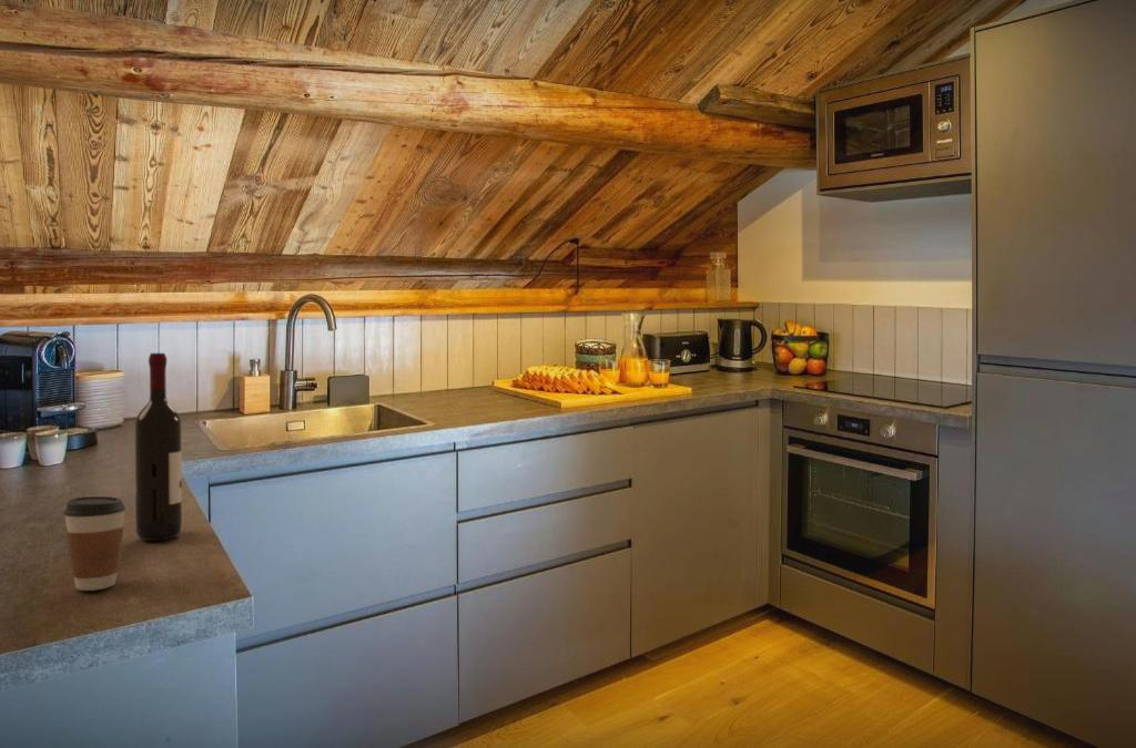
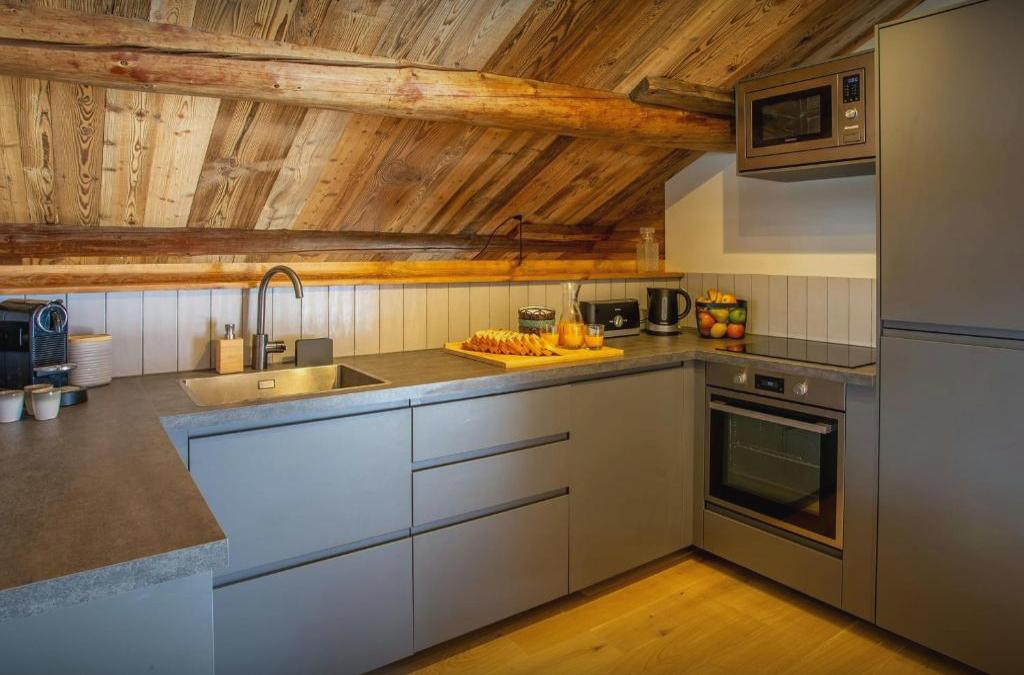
- coffee cup (95, 542)
- wine bottle (158, 444)
